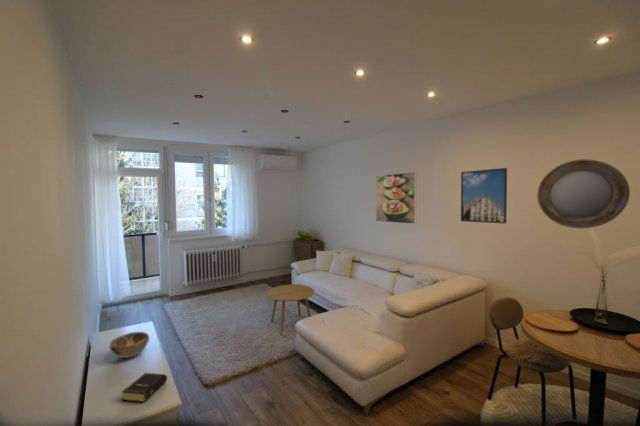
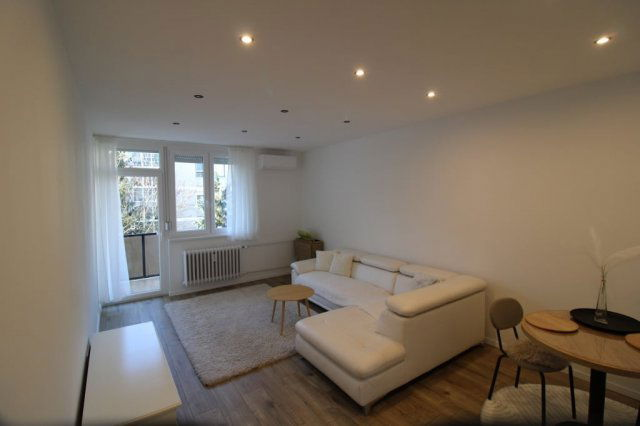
- book (146, 385)
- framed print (482, 196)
- decorative bowl (130, 346)
- home mirror (579, 194)
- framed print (394, 198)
